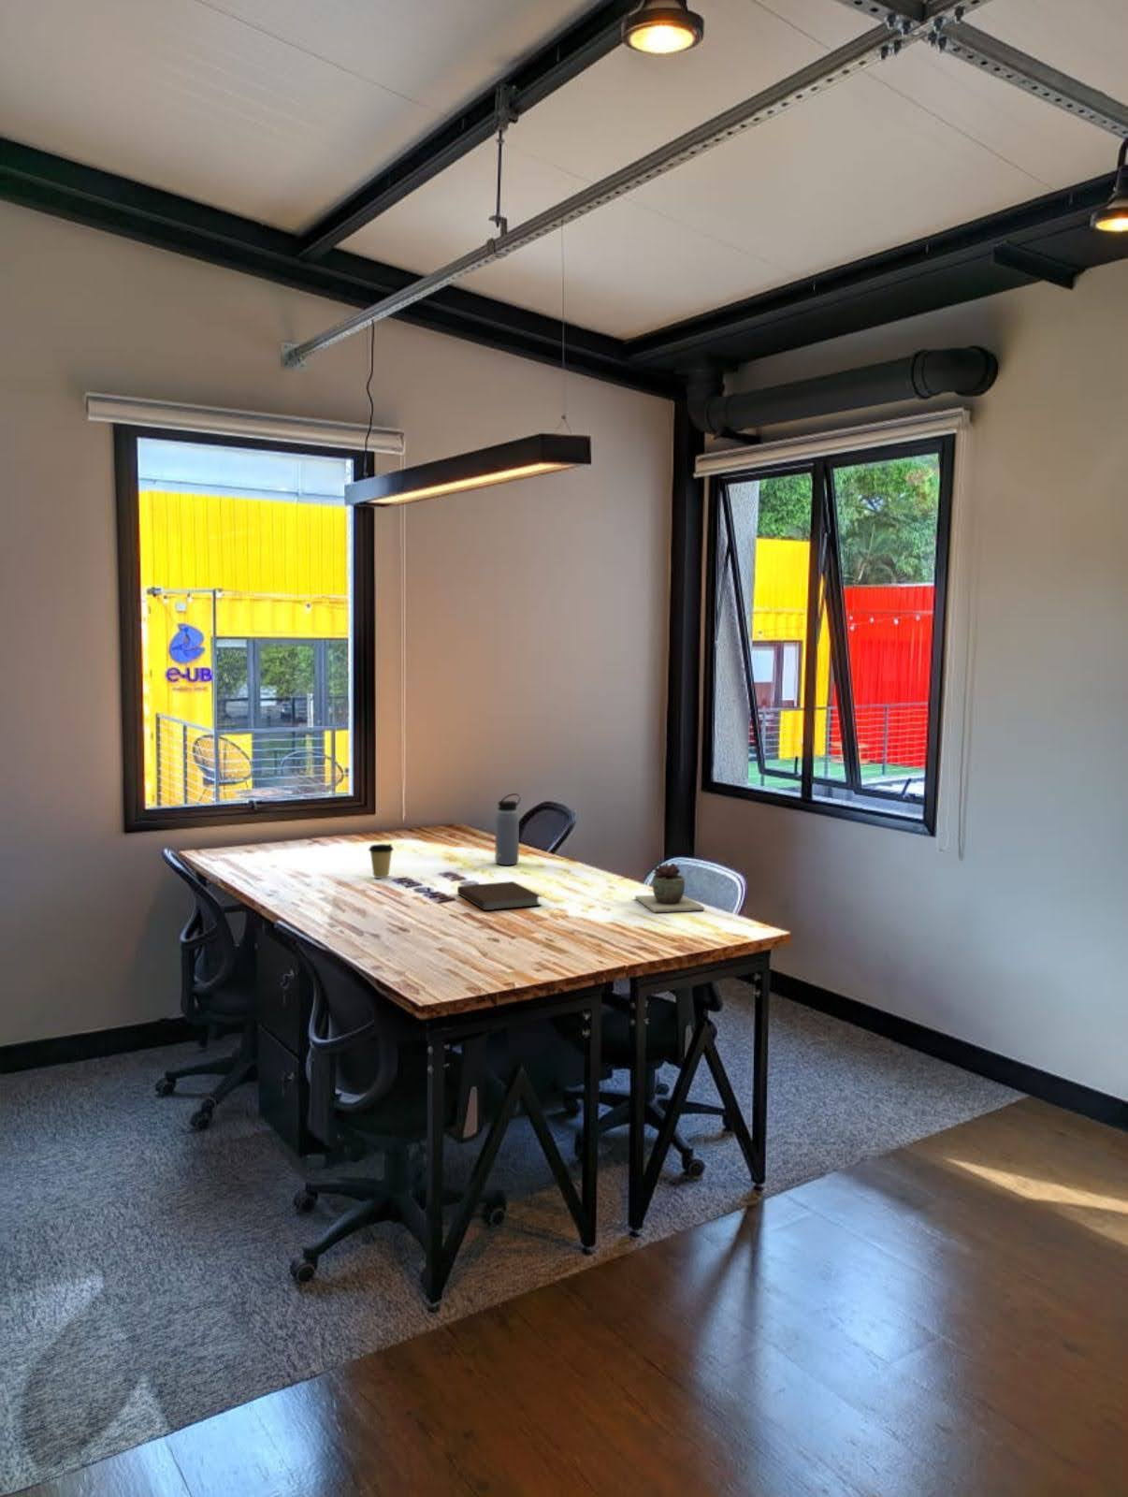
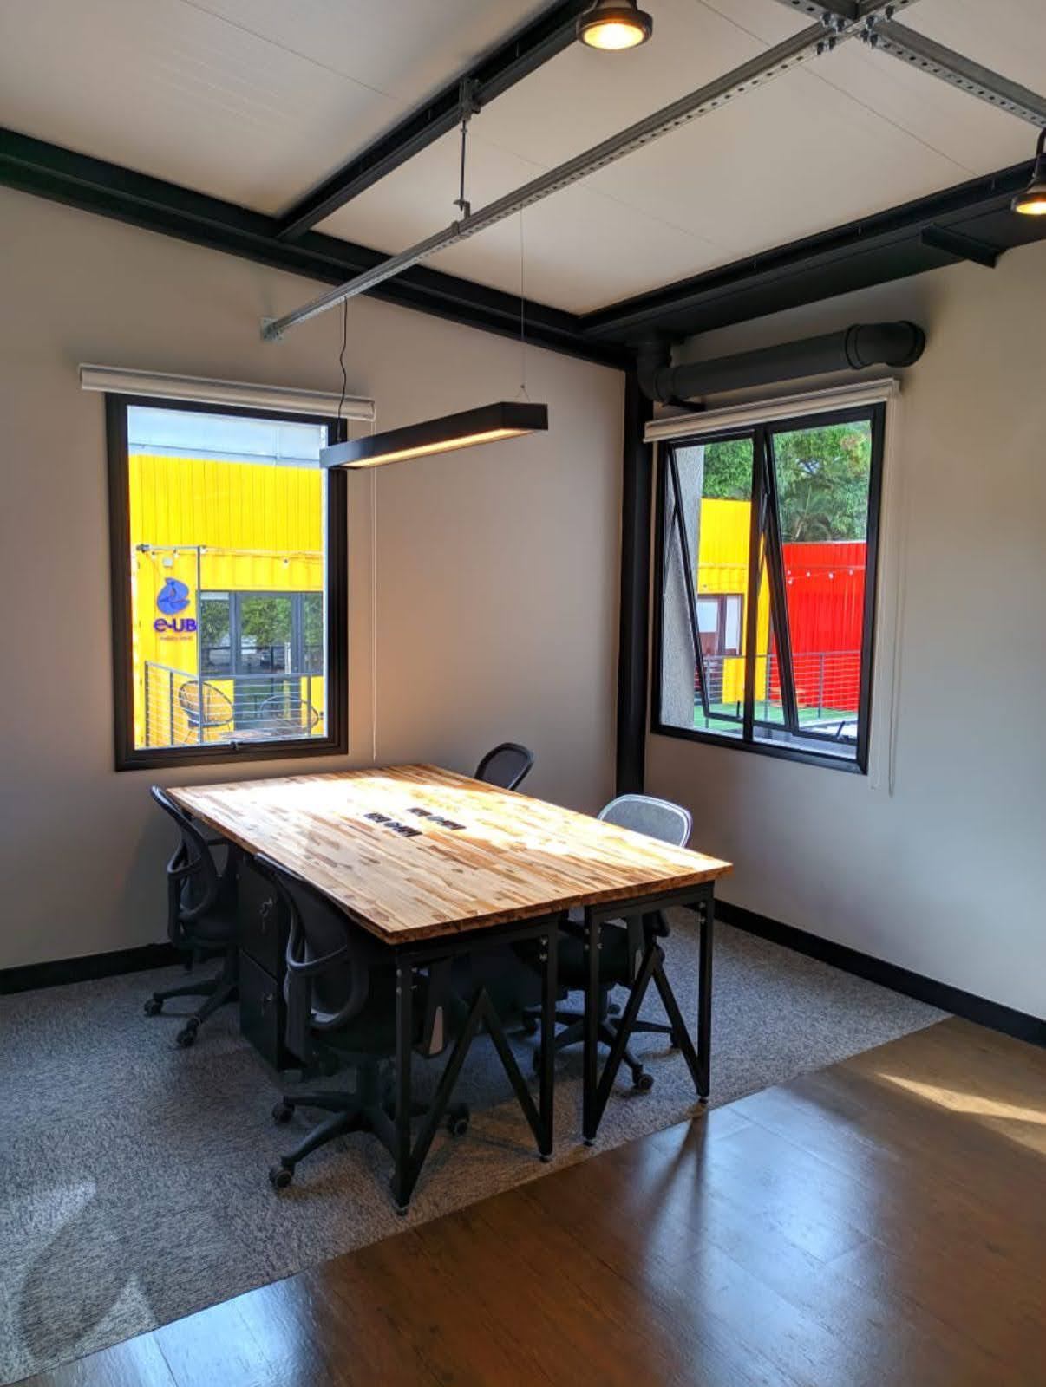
- water bottle (507, 827)
- notebook (499, 895)
- succulent plant (669, 883)
- coffee cup (380, 861)
